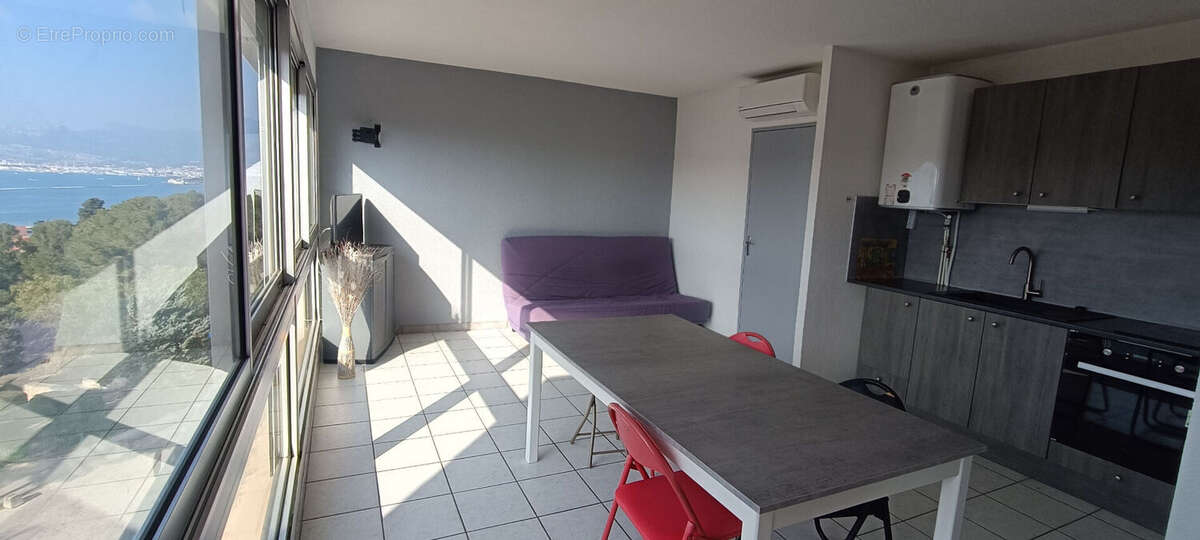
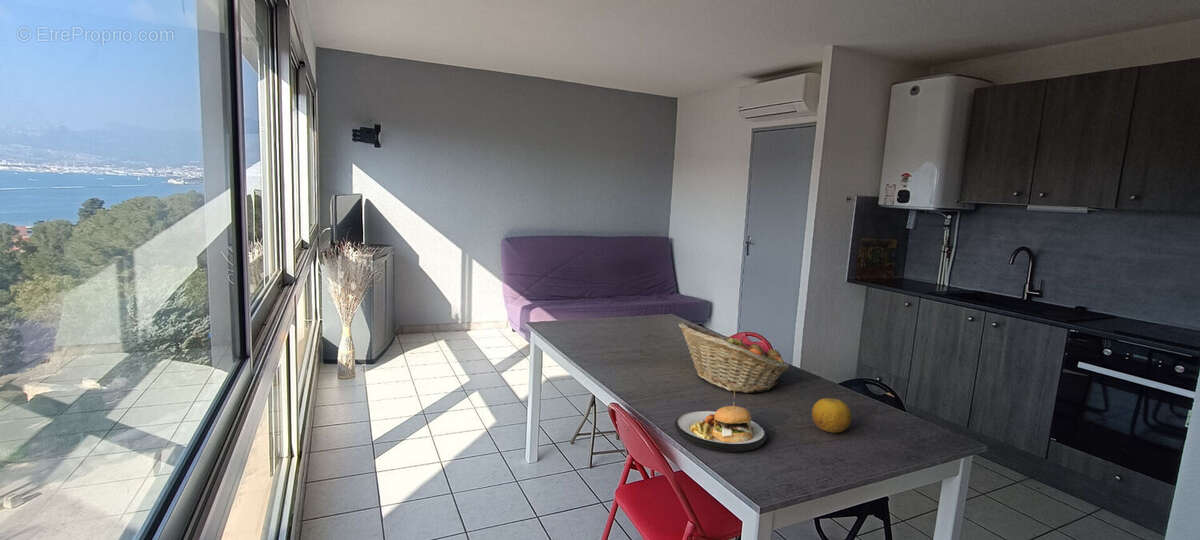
+ fruit (831, 415)
+ fruit basket (730, 354)
+ plate (721, 411)
